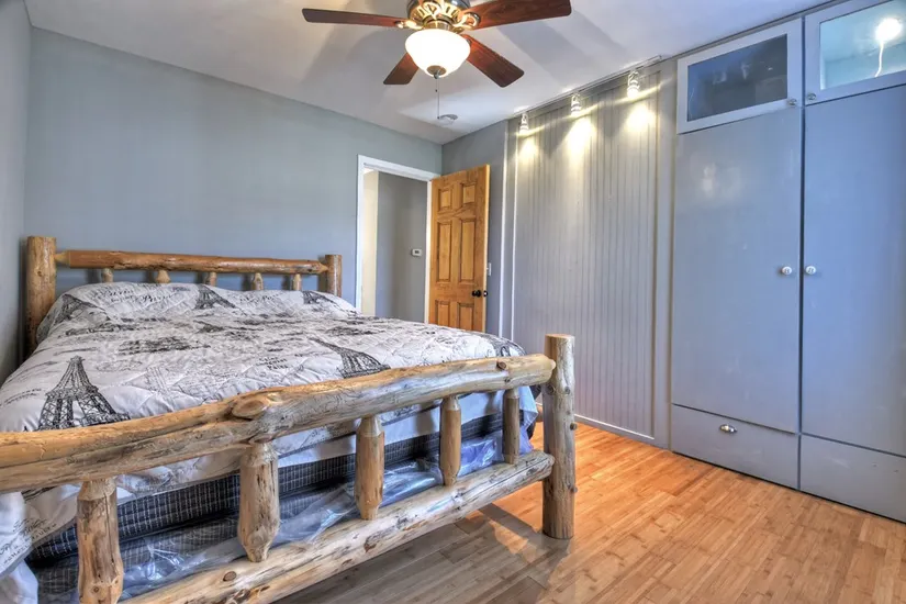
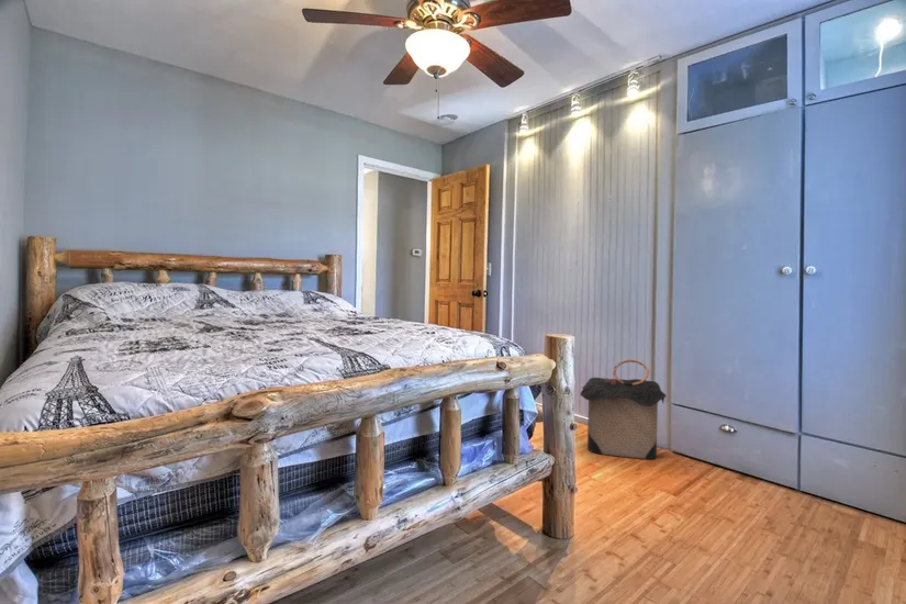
+ laundry hamper (620, 406)
